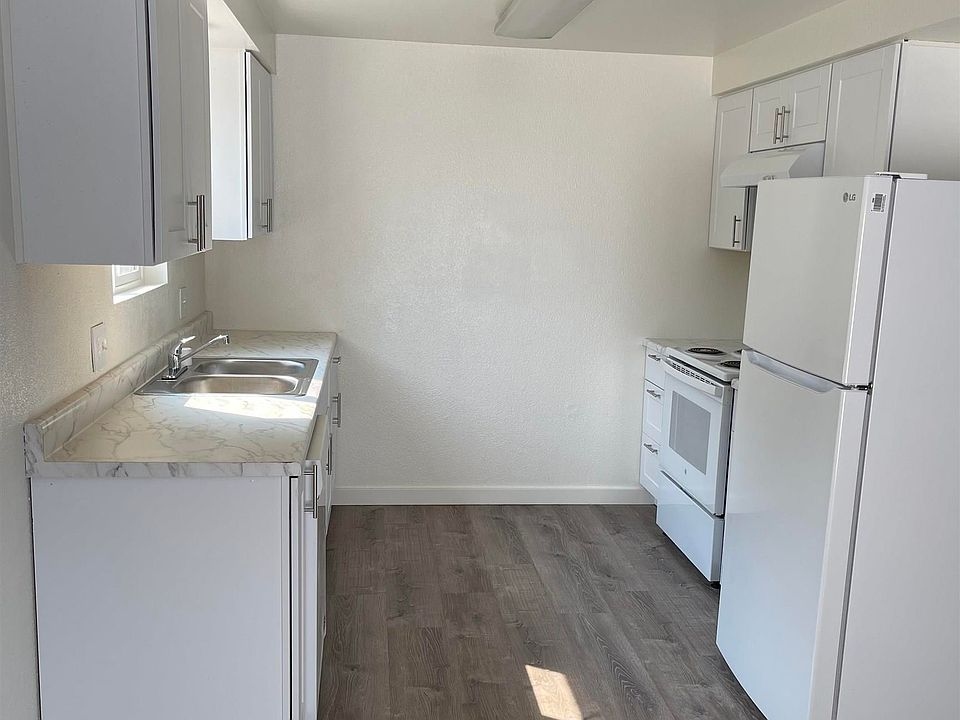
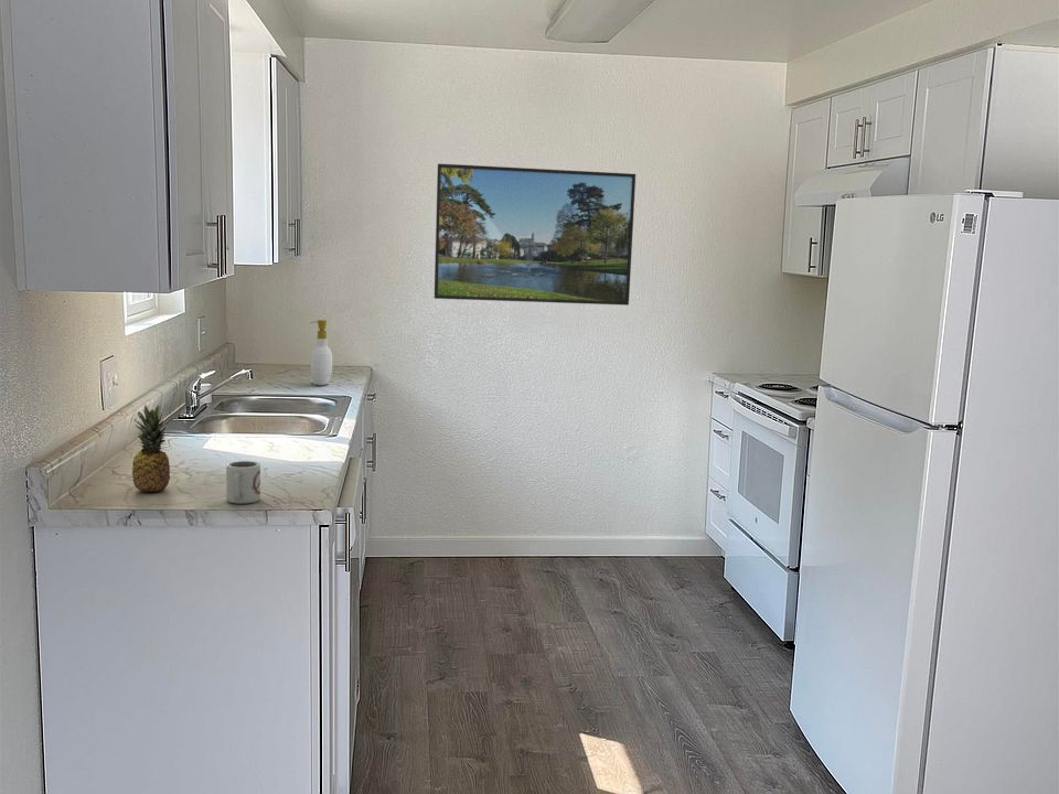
+ cup (242, 483)
+ fruit (150, 447)
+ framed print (535, 236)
+ soap bottle (320, 352)
